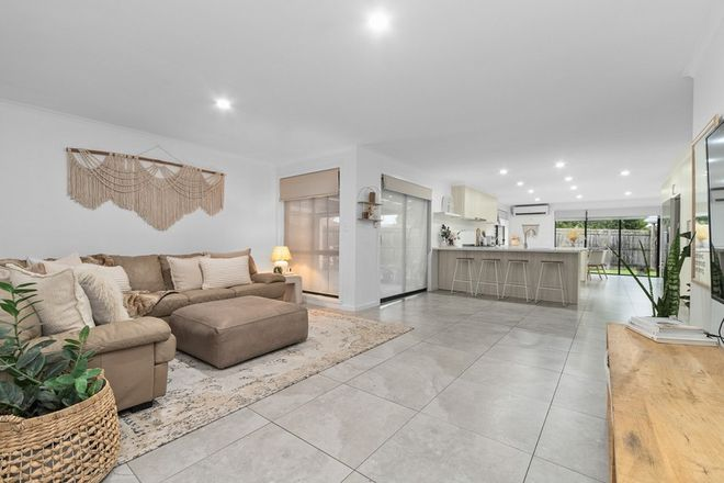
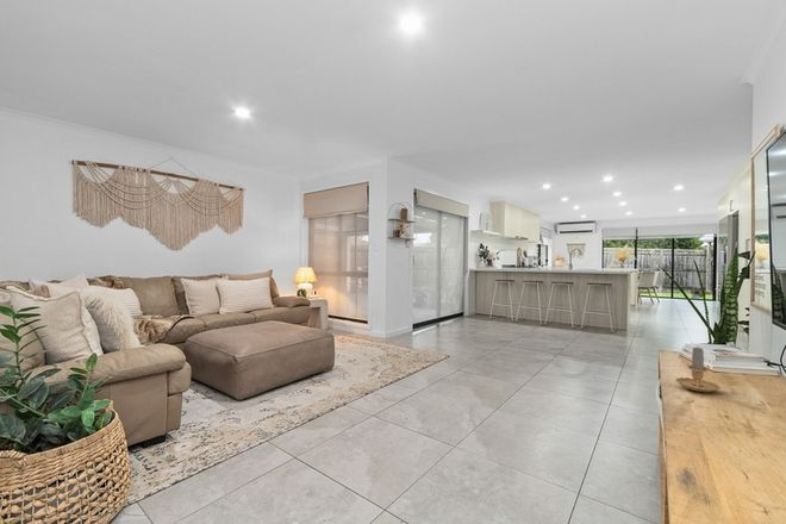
+ candle (697, 368)
